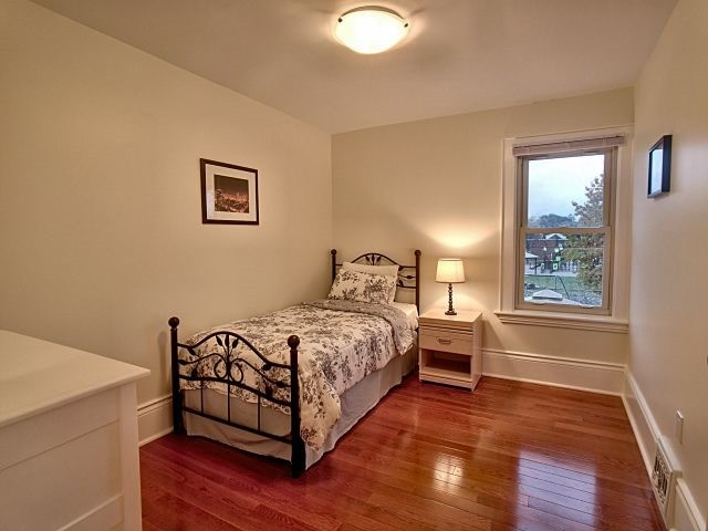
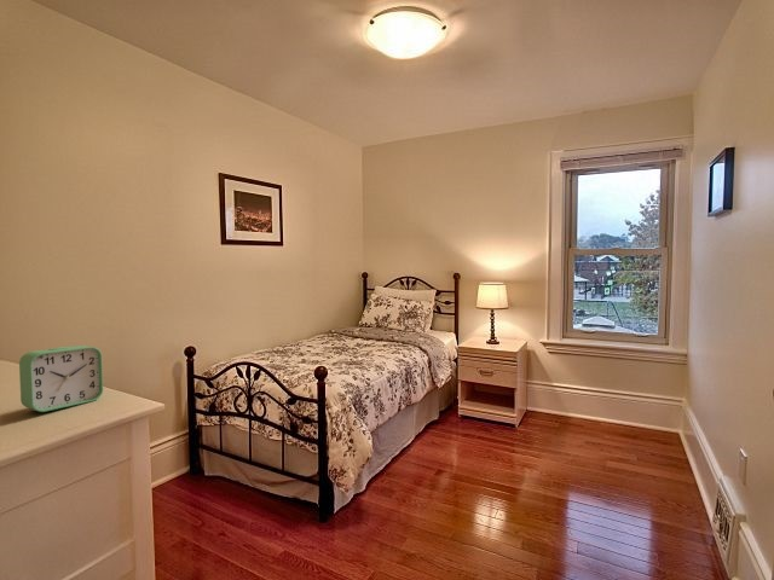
+ alarm clock (62, 376)
